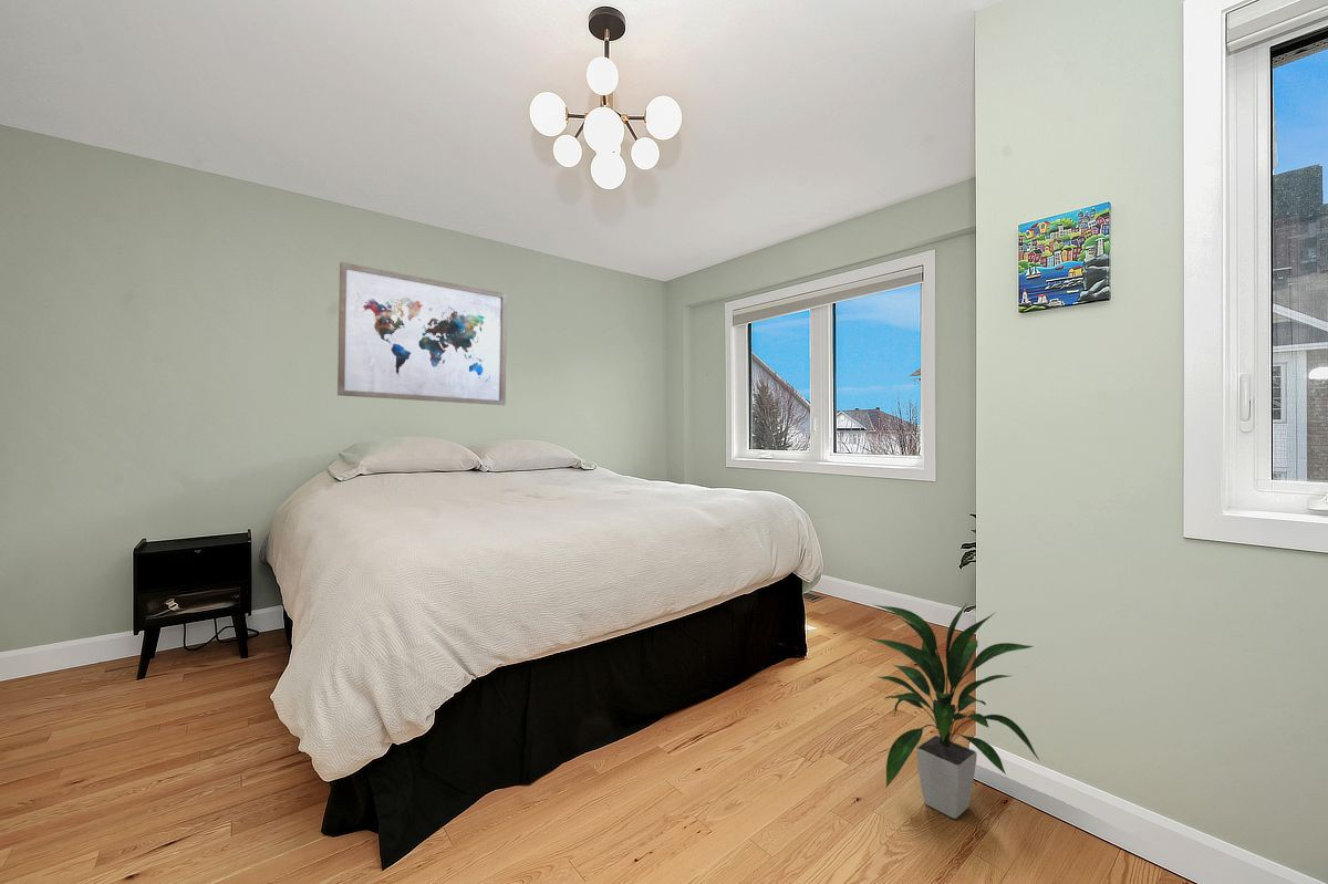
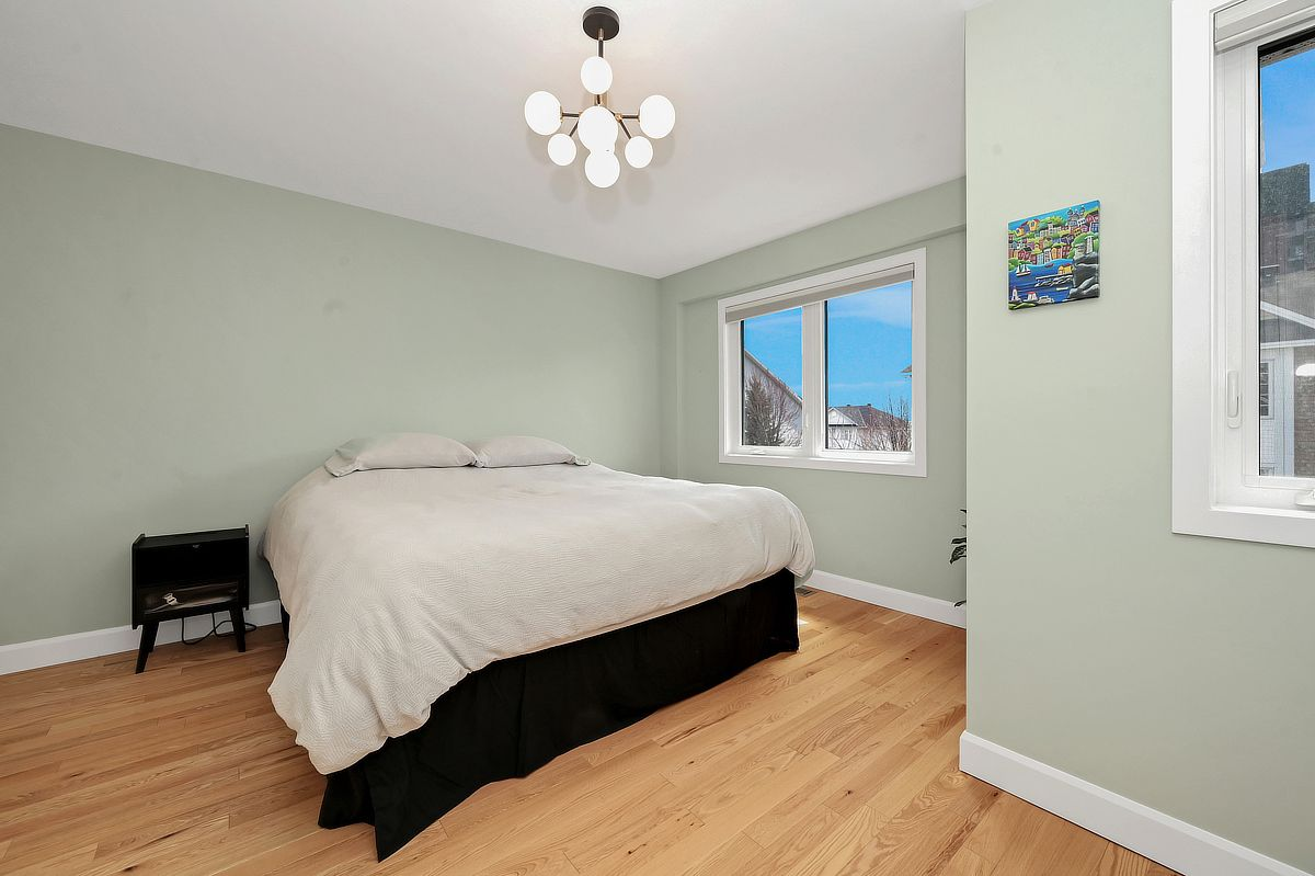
- wall art (429, 340)
- indoor plant (938, 701)
